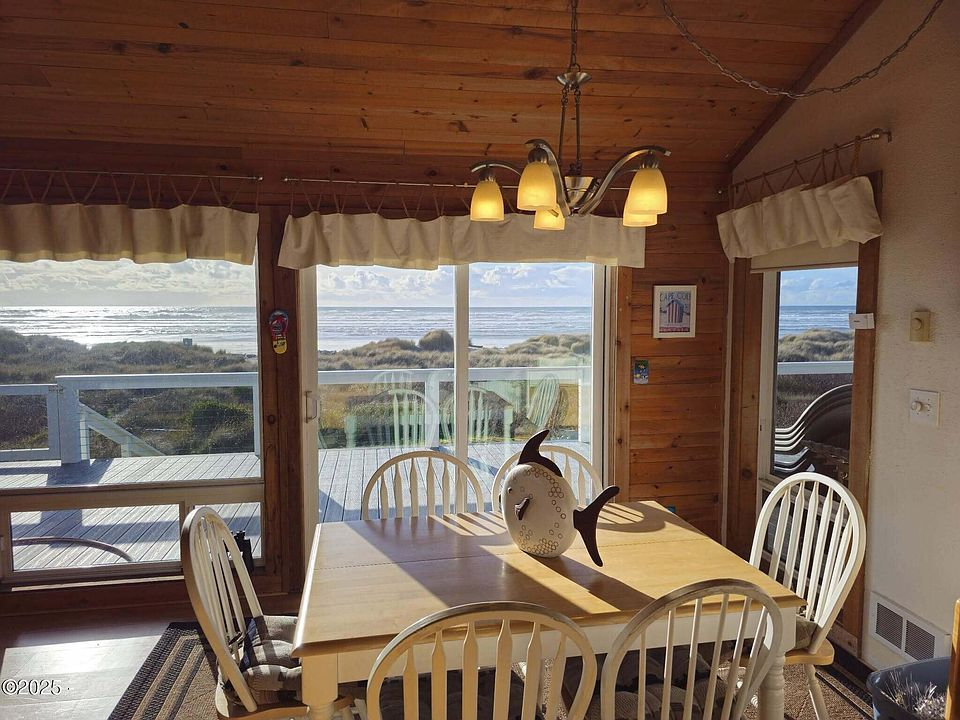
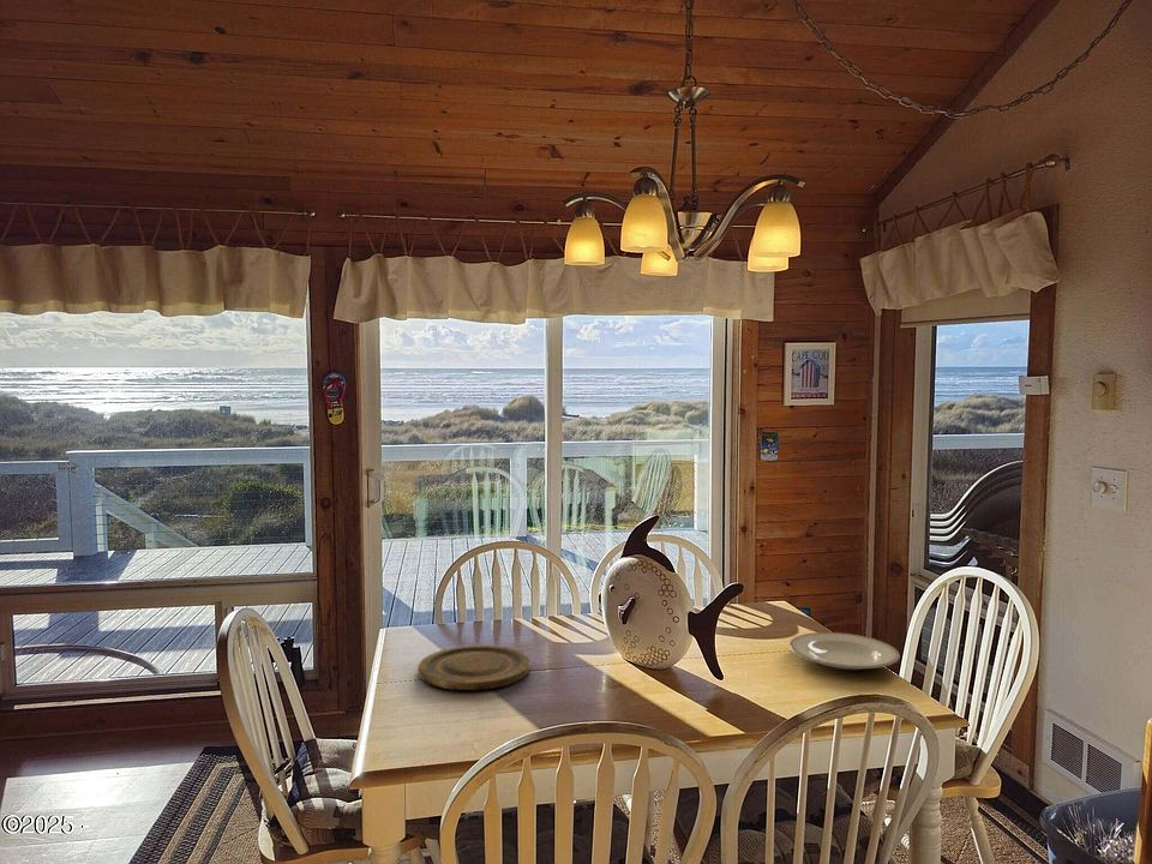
+ plate (842, 654)
+ plate (474, 665)
